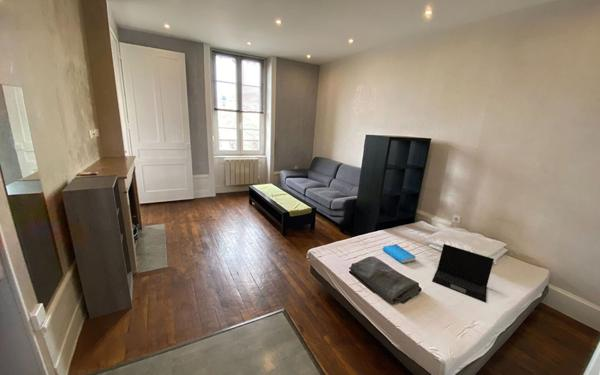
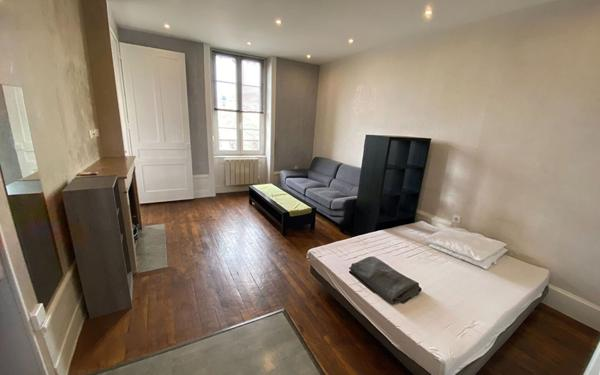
- laptop (462, 270)
- book (398, 253)
